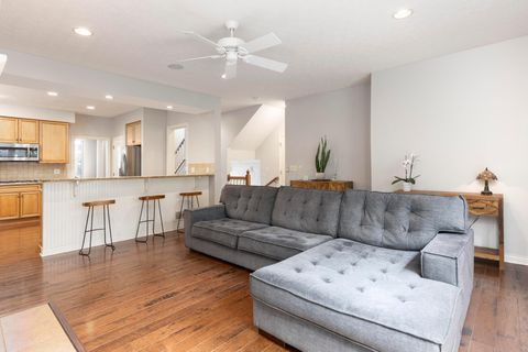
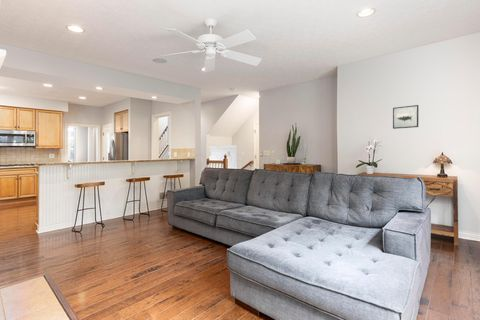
+ wall art (405, 117)
